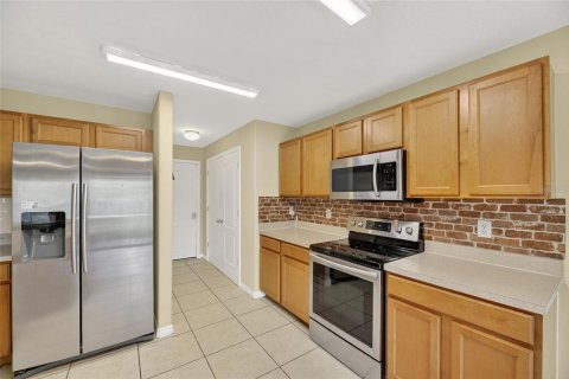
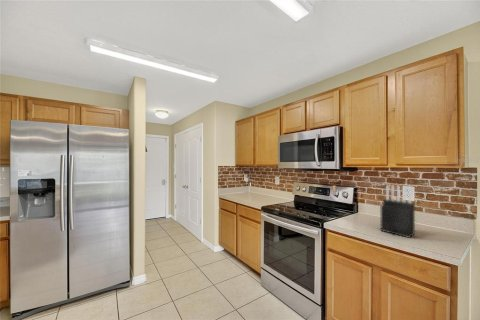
+ knife block (396, 209)
